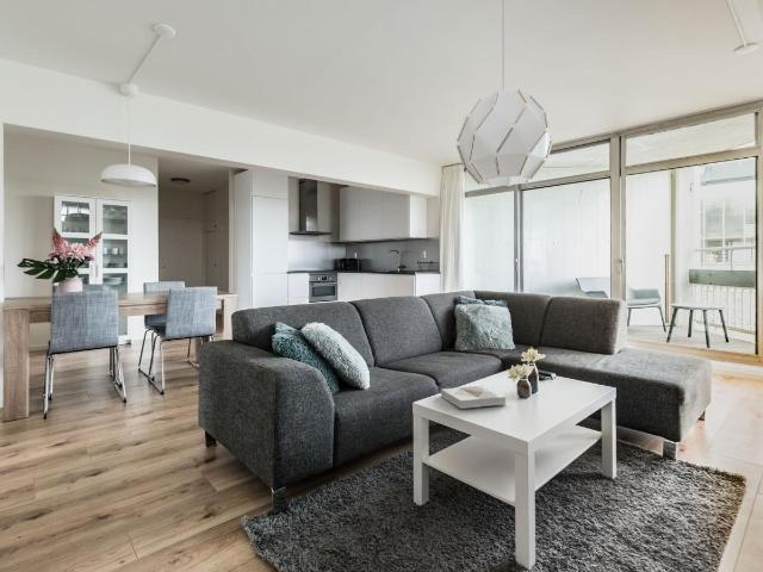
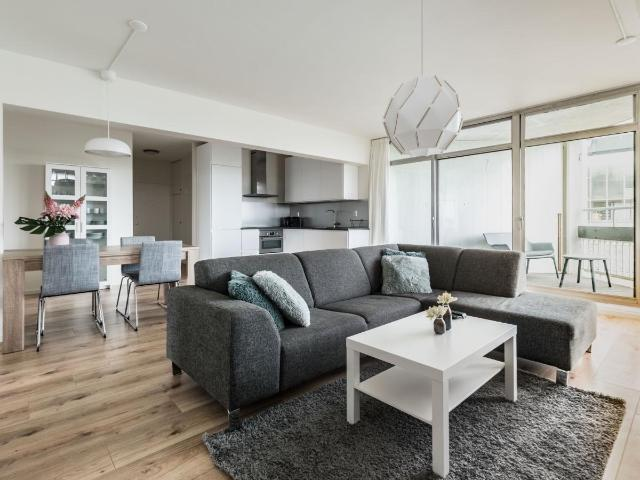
- book (472, 396)
